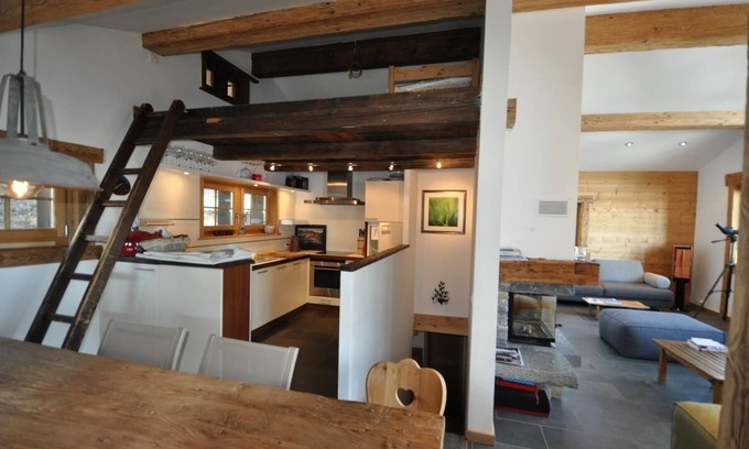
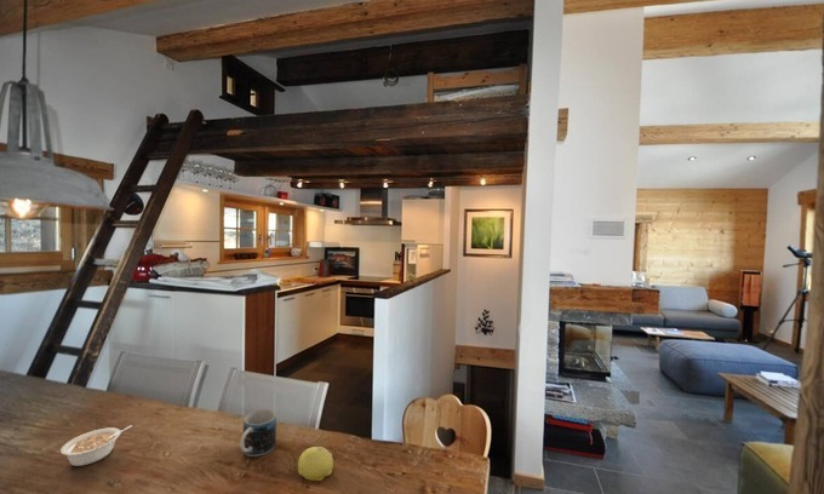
+ mug (254, 436)
+ fruit (315, 460)
+ legume (93, 444)
